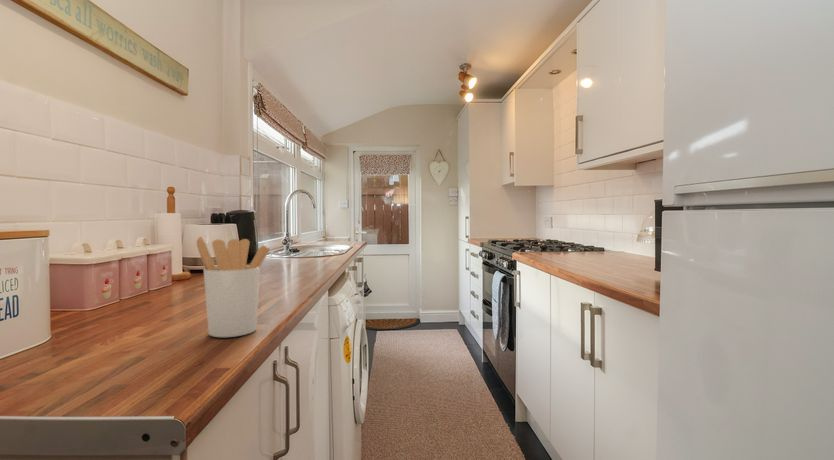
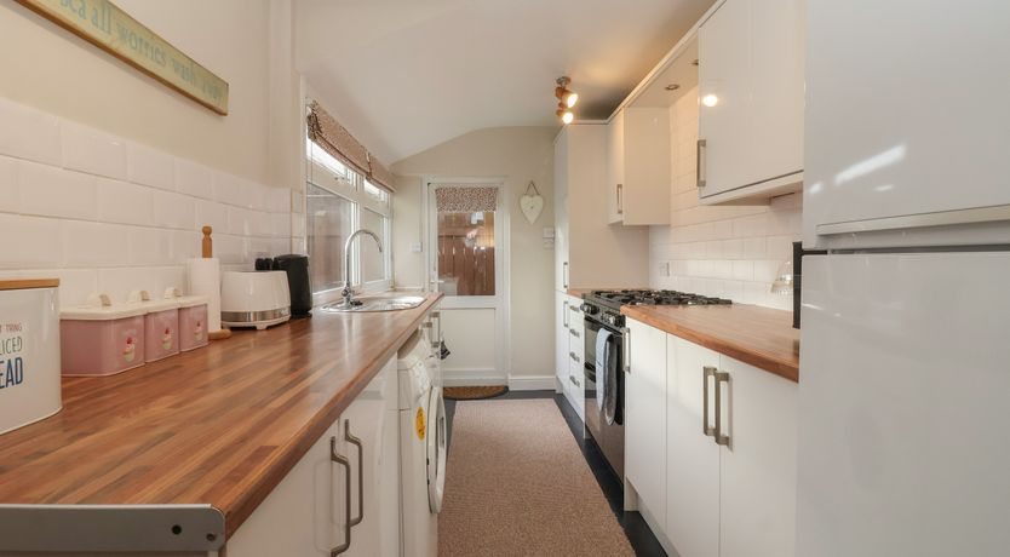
- utensil holder (232, 282)
